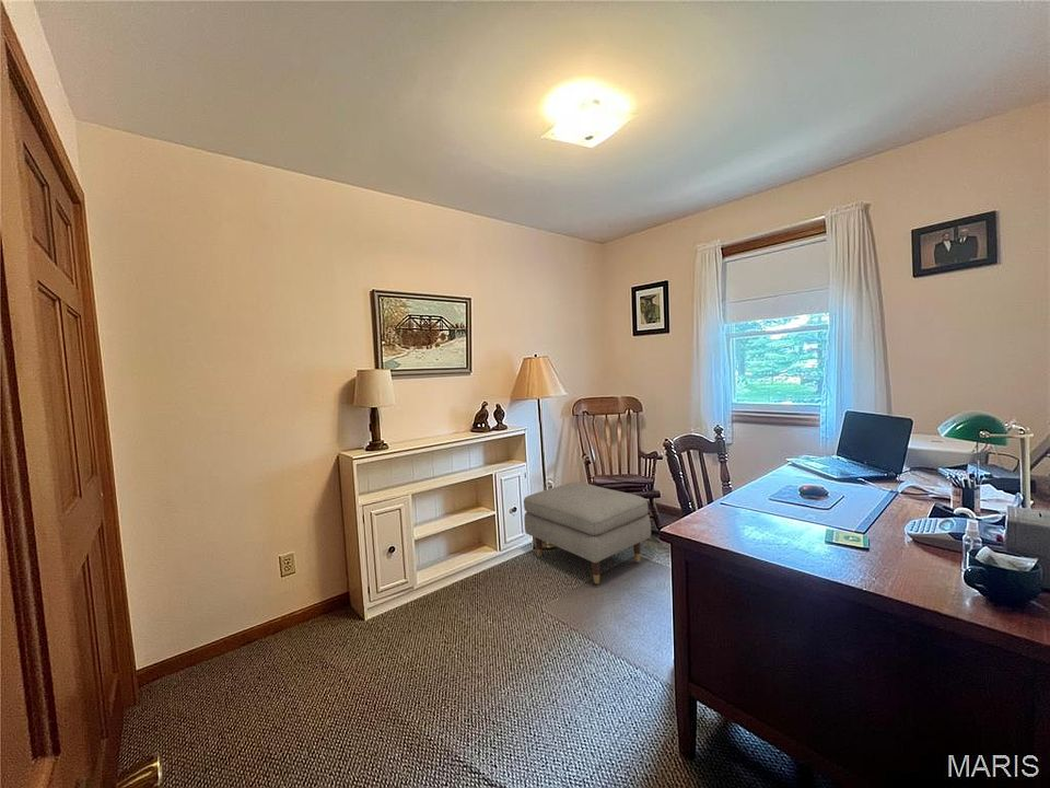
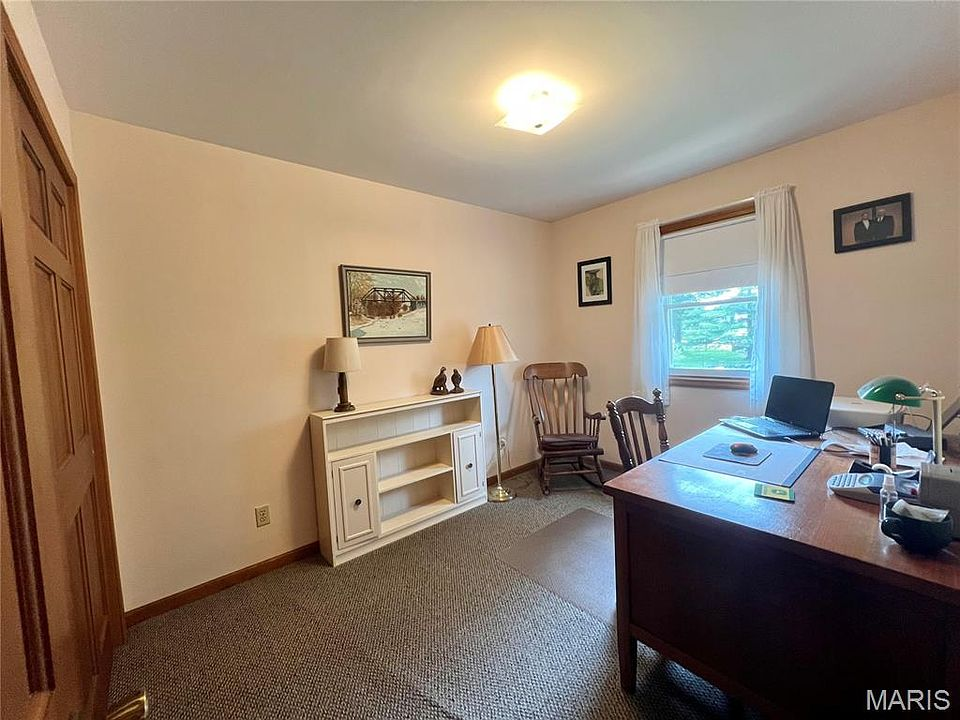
- ottoman (584, 524)
